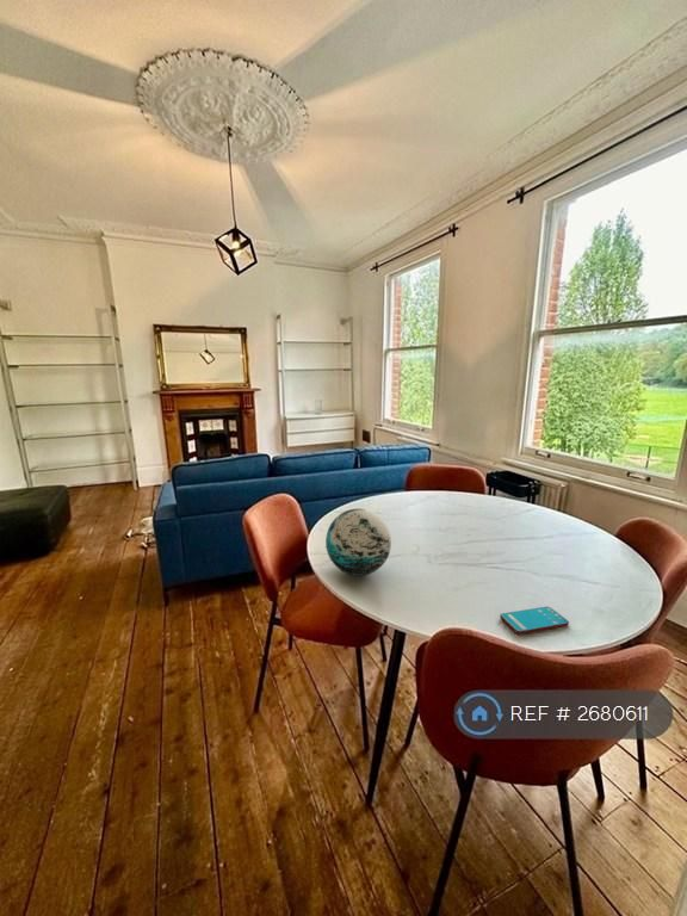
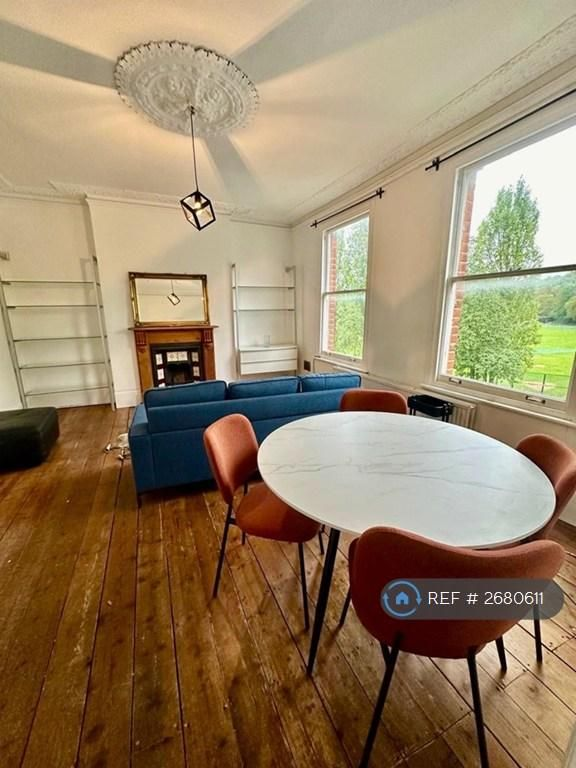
- decorative orb (358, 541)
- smartphone (533, 619)
